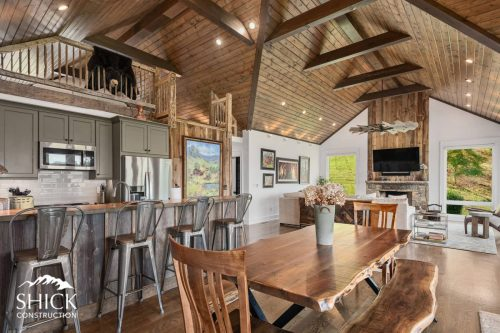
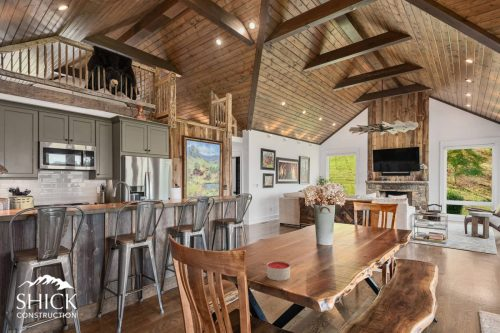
+ candle (278, 269)
